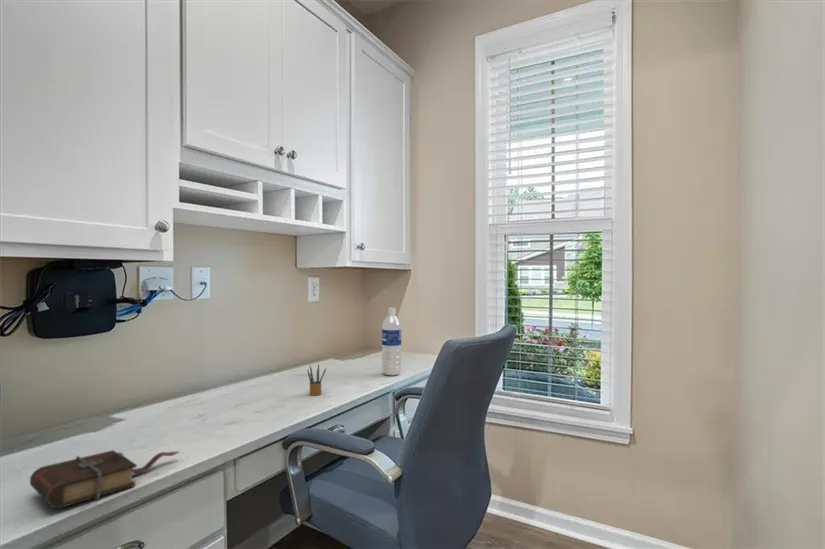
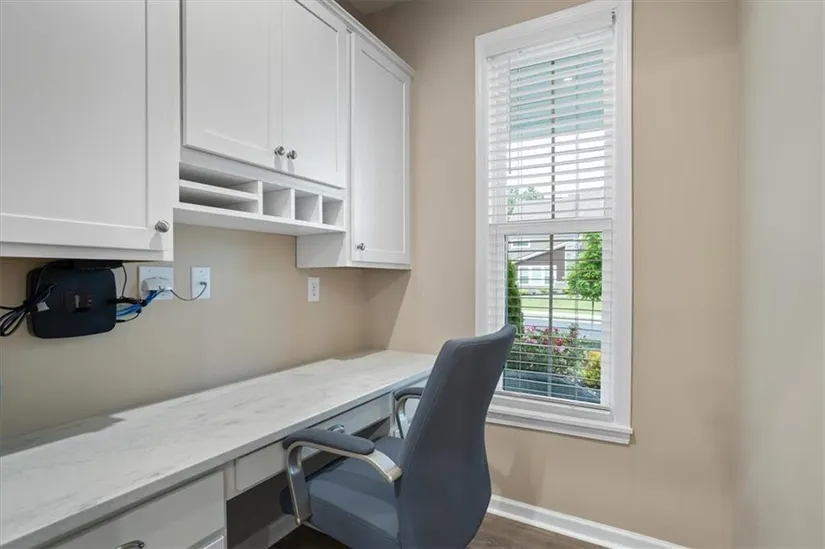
- water bottle (391, 341)
- pencil box (316, 379)
- book (117, 466)
